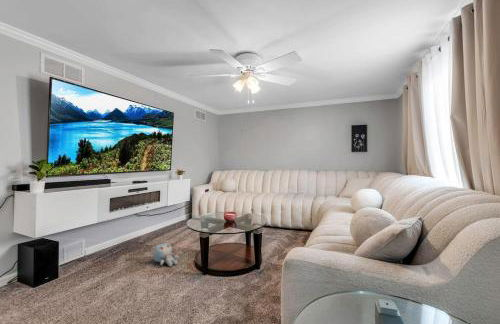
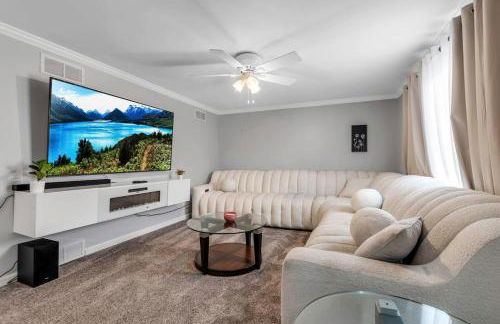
- plush toy (165, 253)
